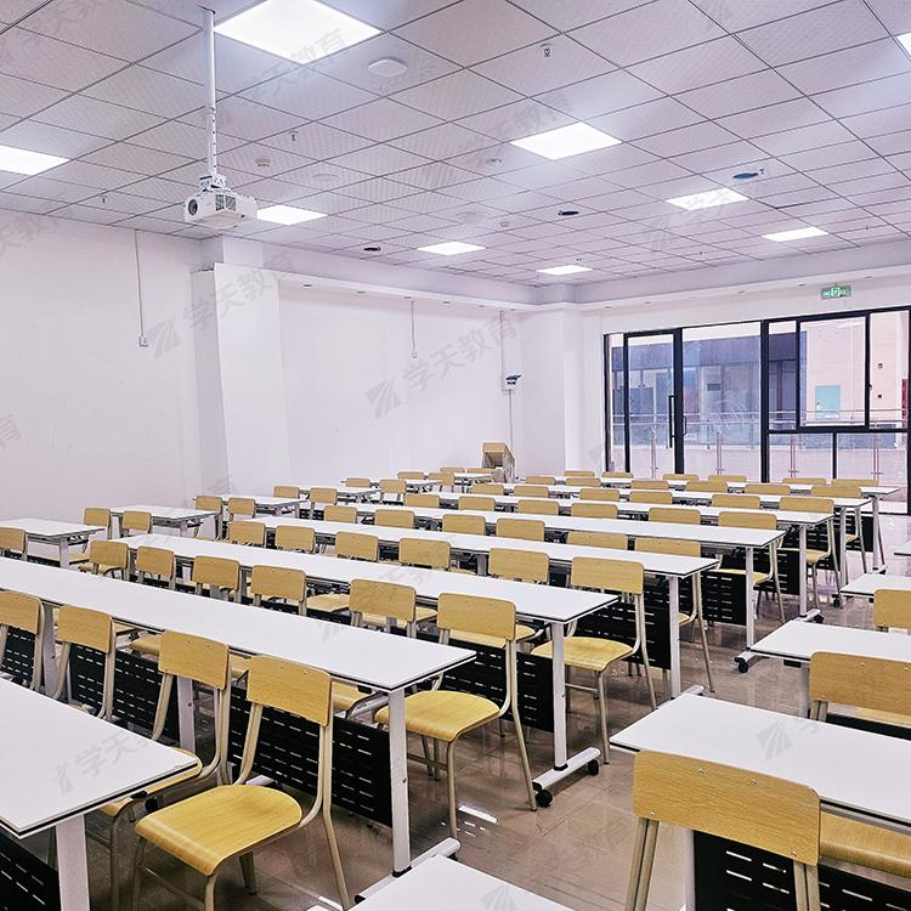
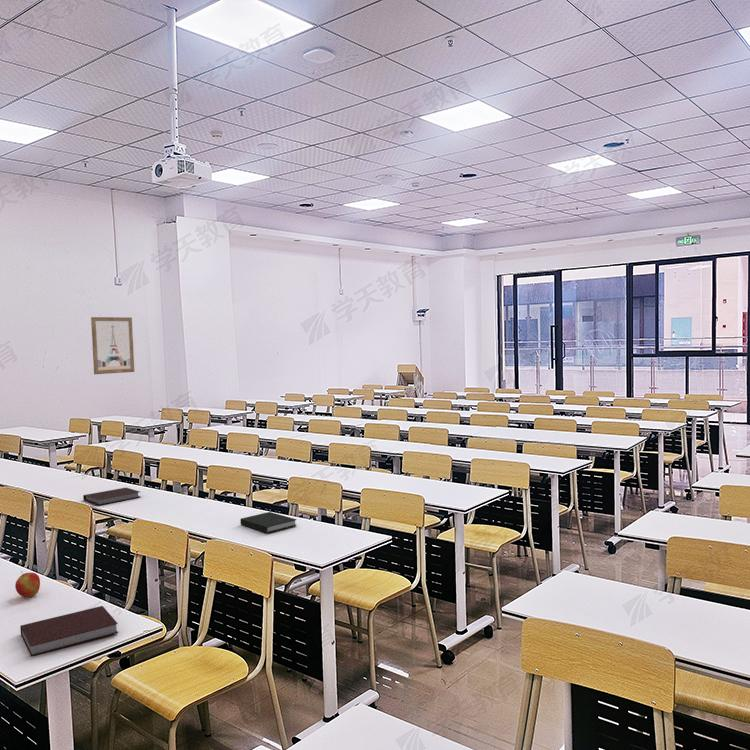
+ wall art (113, 345)
+ notebook (112, 495)
+ apple (27, 583)
+ book (268, 522)
+ notebook (69, 629)
